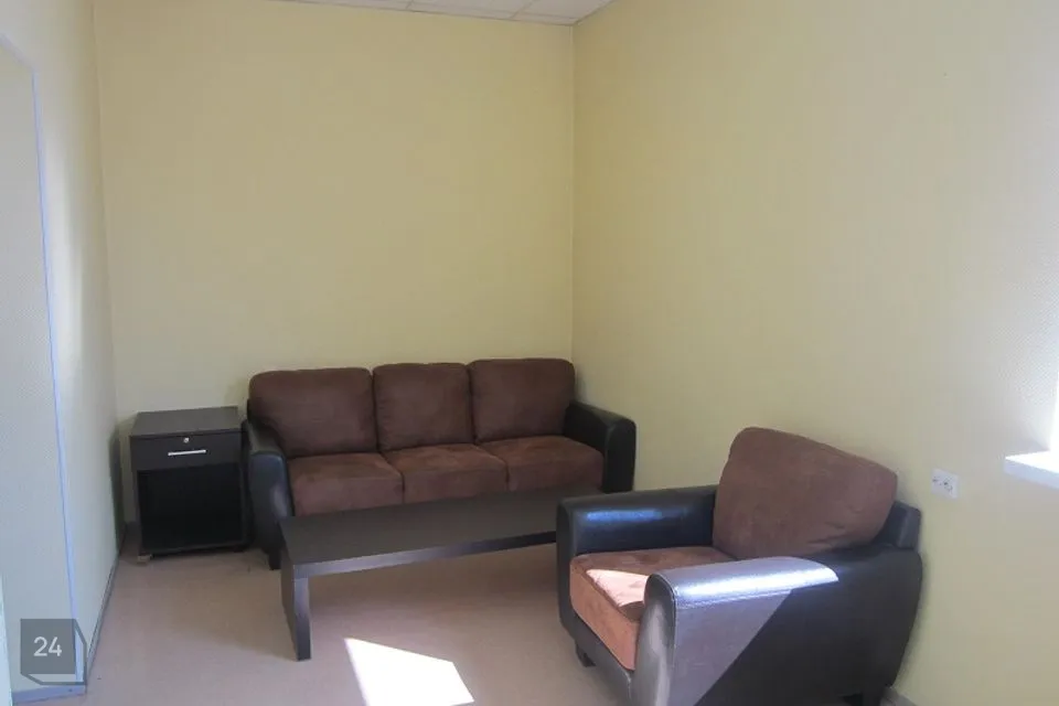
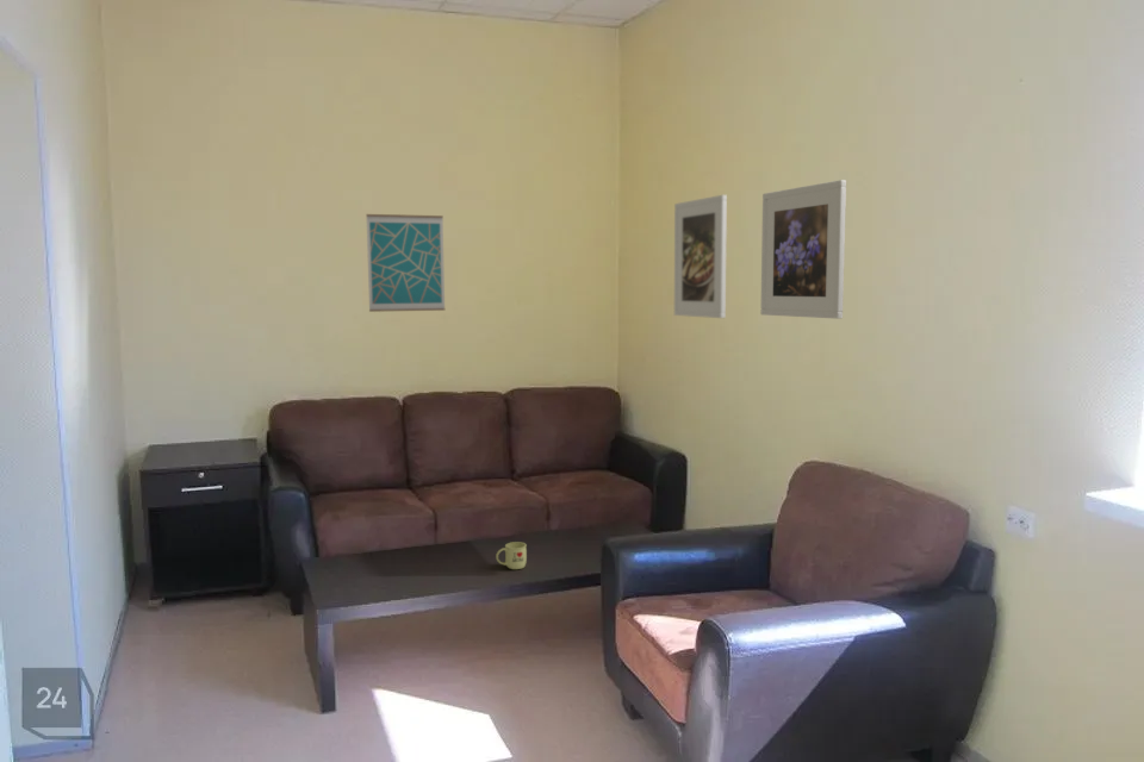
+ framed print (800, 252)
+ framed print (698, 258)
+ wall art (406, 263)
+ mug (511, 556)
